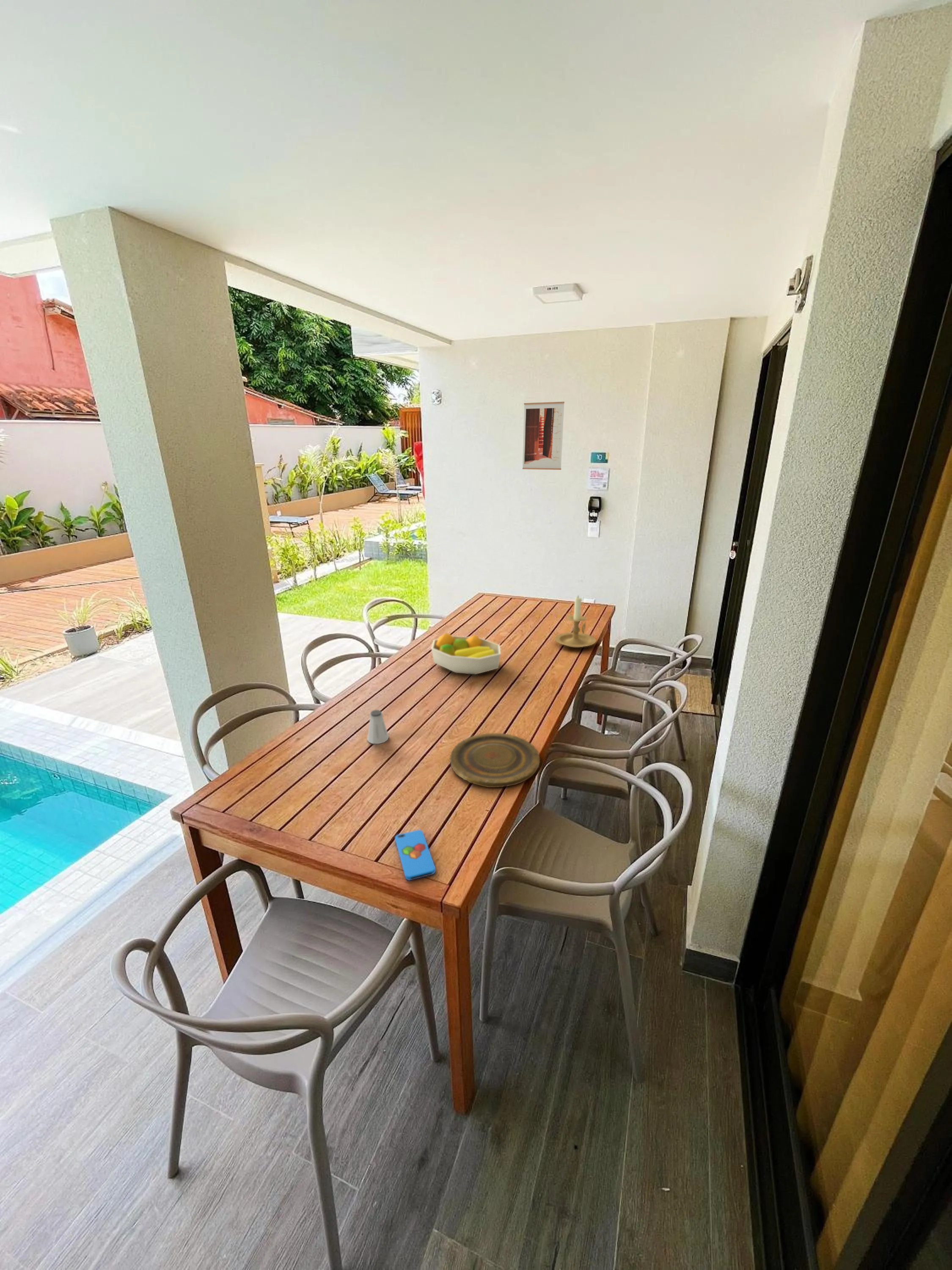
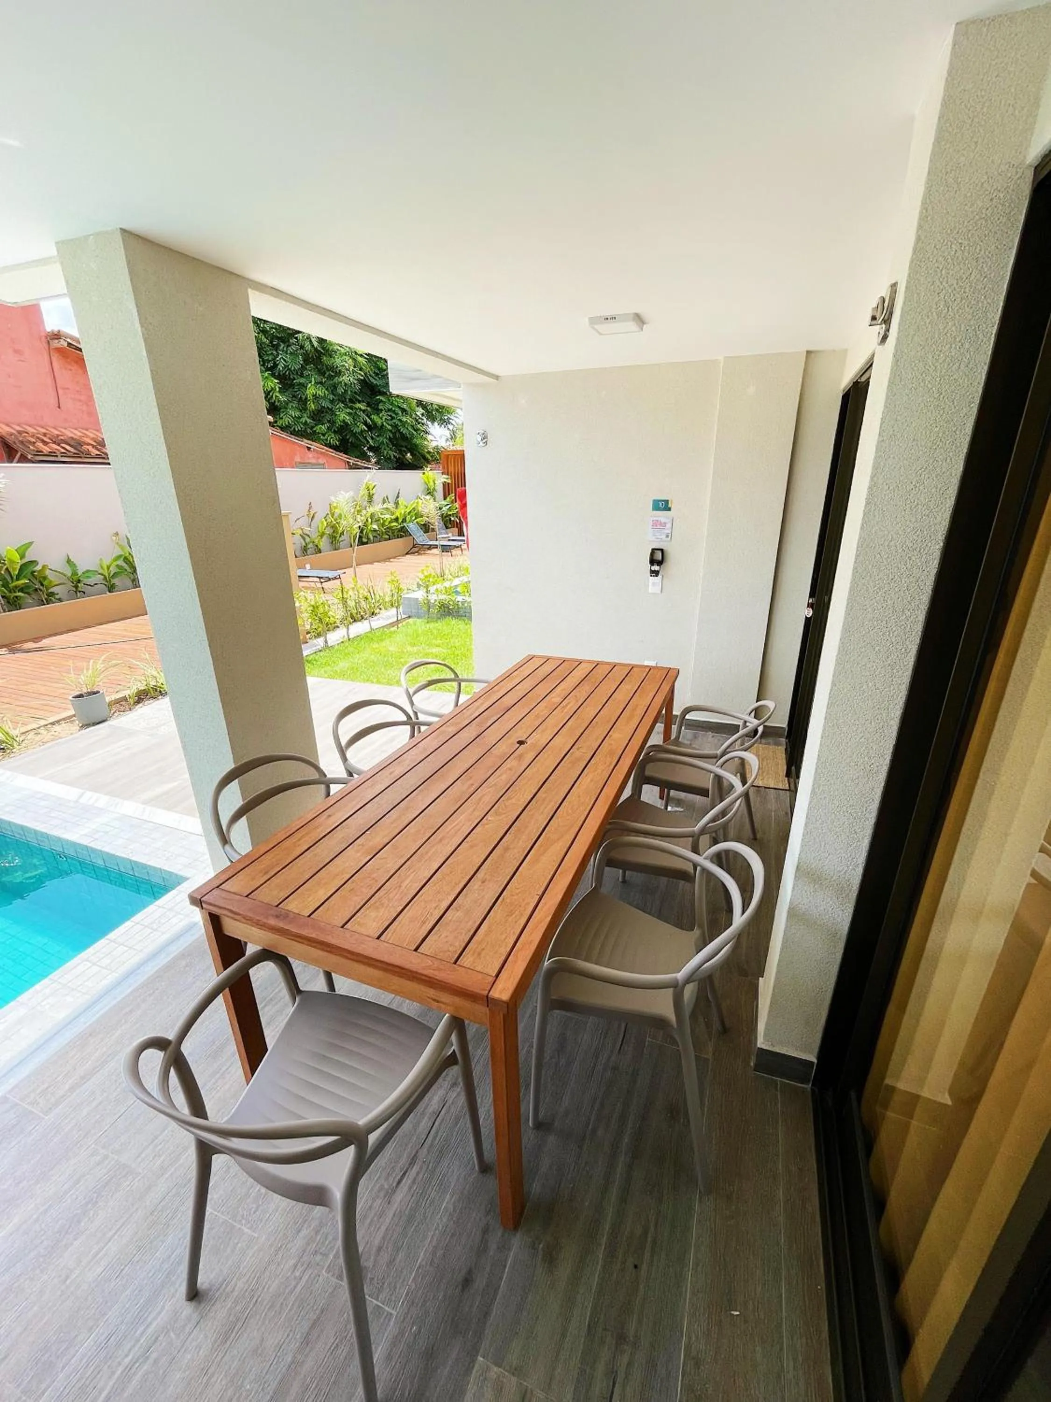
- plate (495, 758)
- smartphone (415, 853)
- wall art (542, 436)
- candle holder (577, 620)
- saltshaker (377, 725)
- fruit bowl (466, 652)
